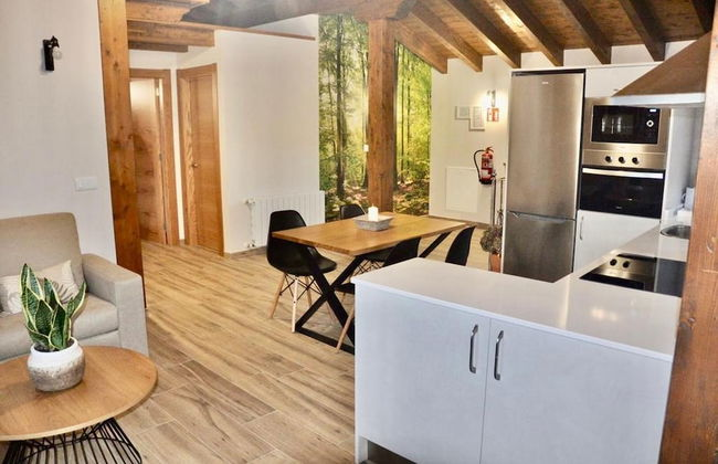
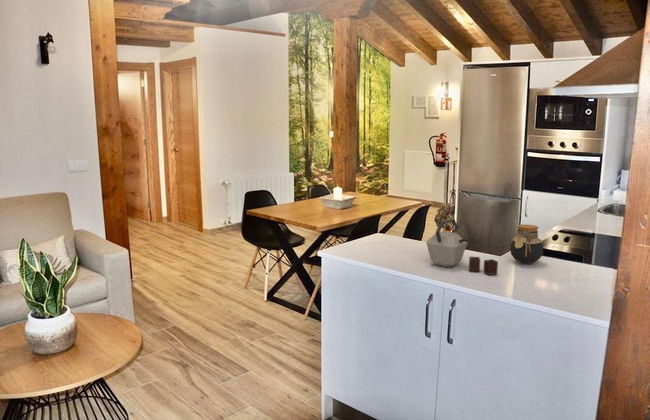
+ jar (525, 244)
+ kettle (463, 245)
